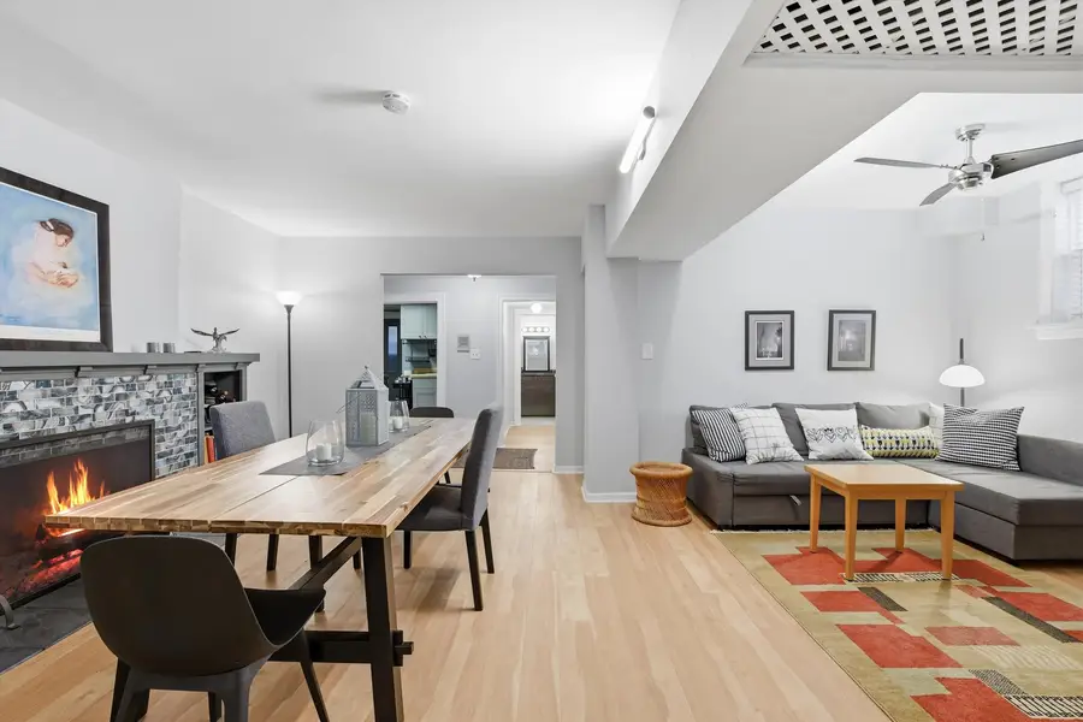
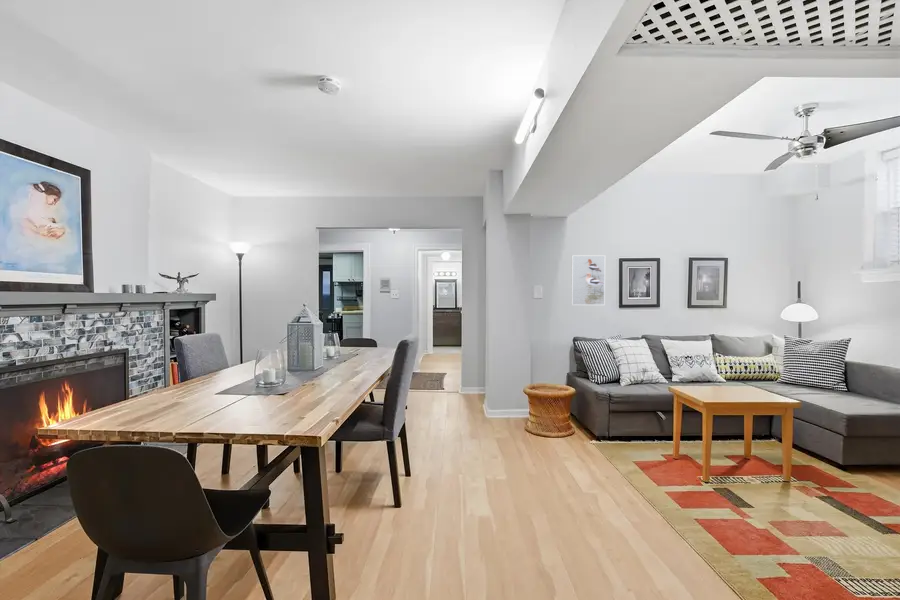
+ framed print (588, 280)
